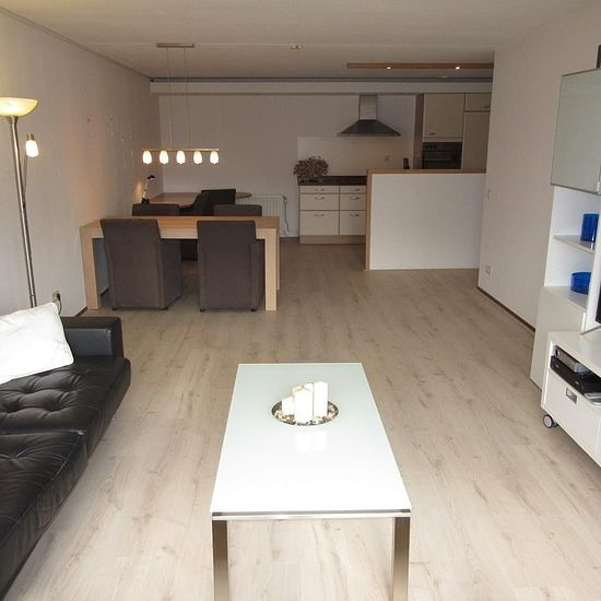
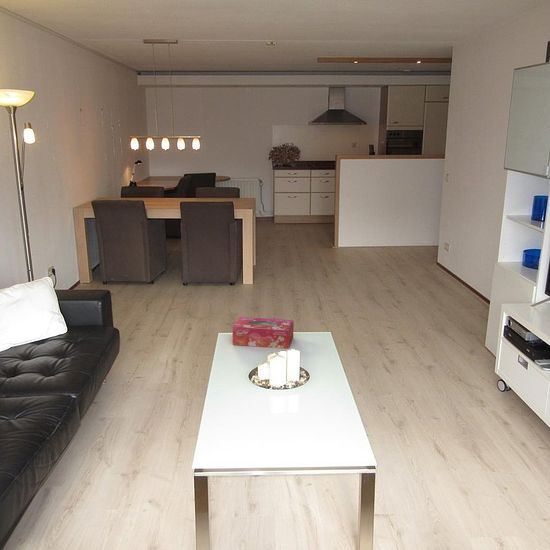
+ tissue box (263, 332)
